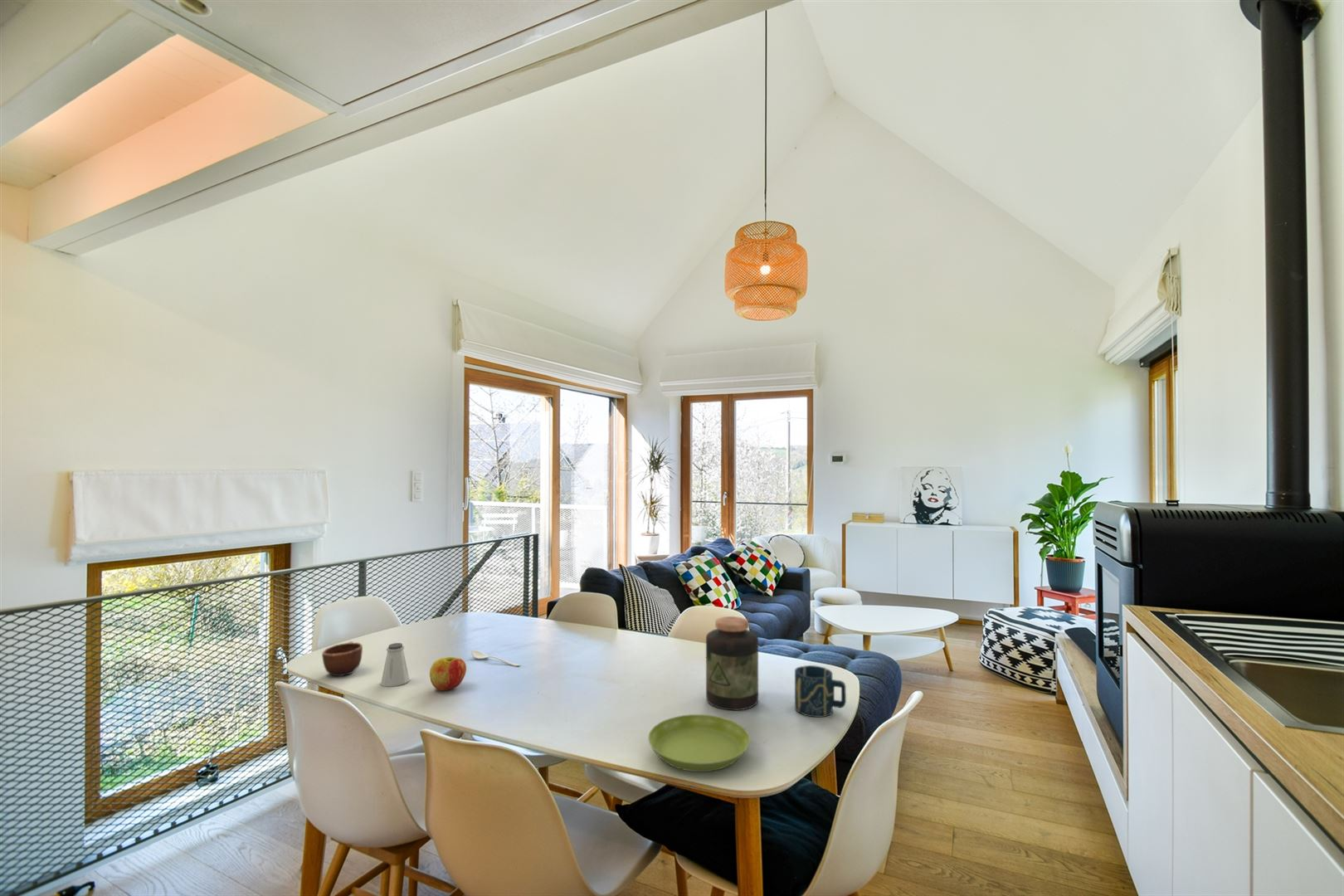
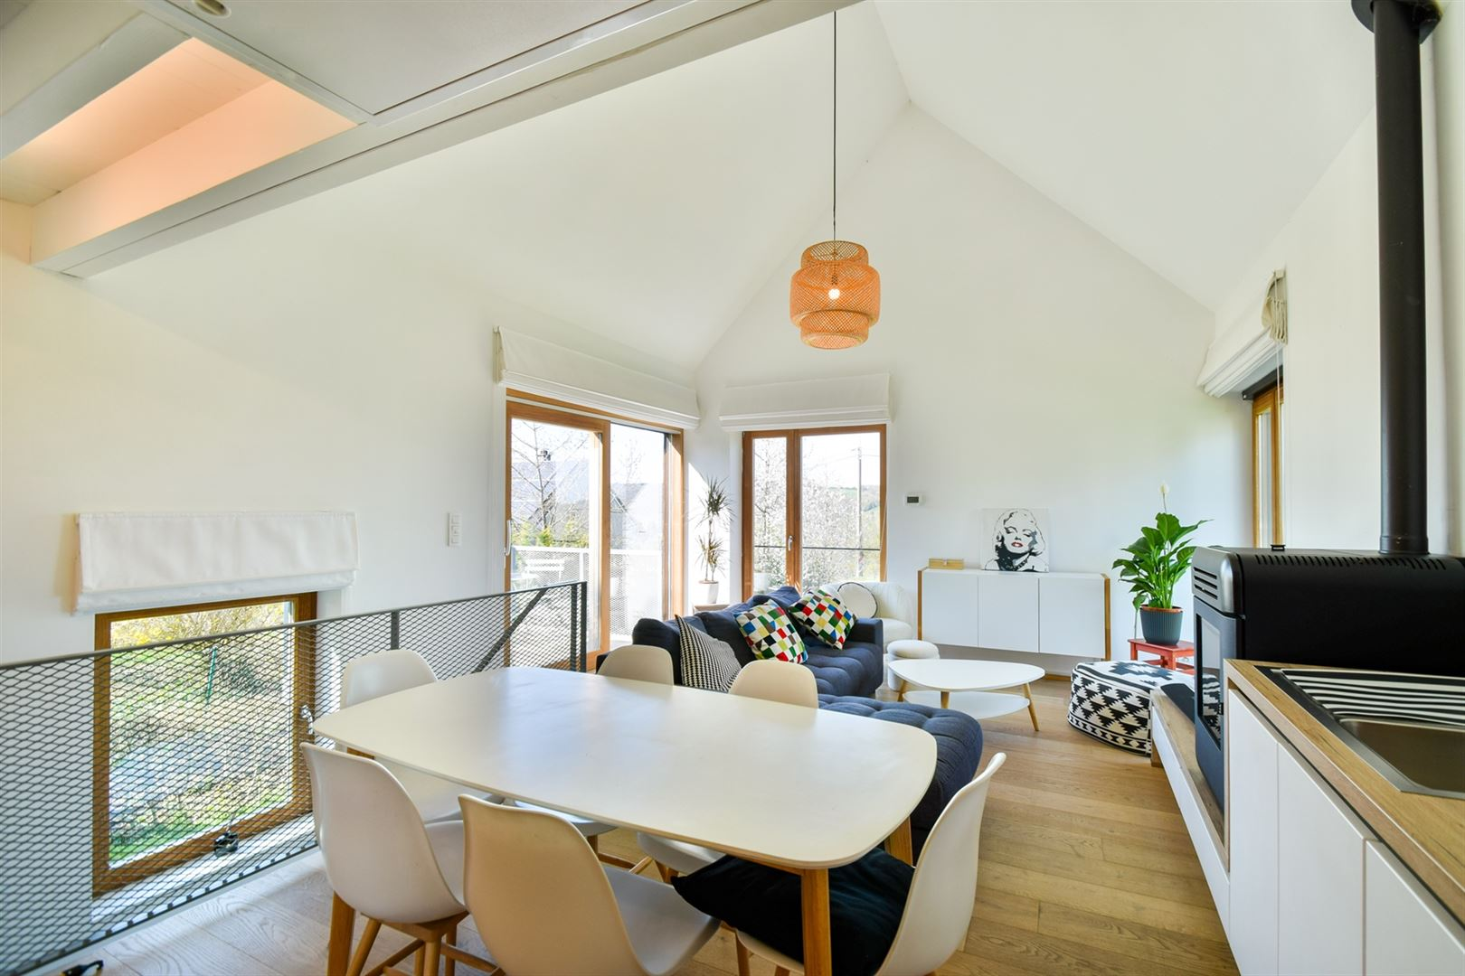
- mug (341, 659)
- apple (447, 672)
- saucer (699, 743)
- saltshaker (395, 663)
- jar (732, 660)
- cup (820, 691)
- spoon (495, 658)
